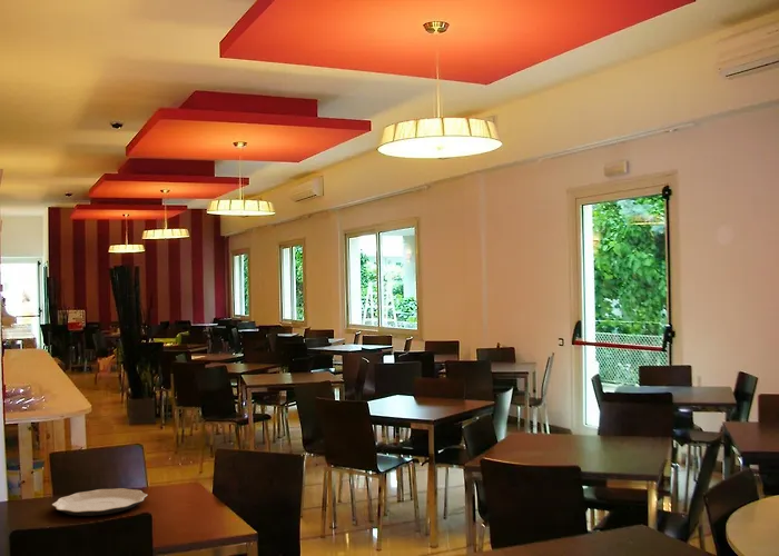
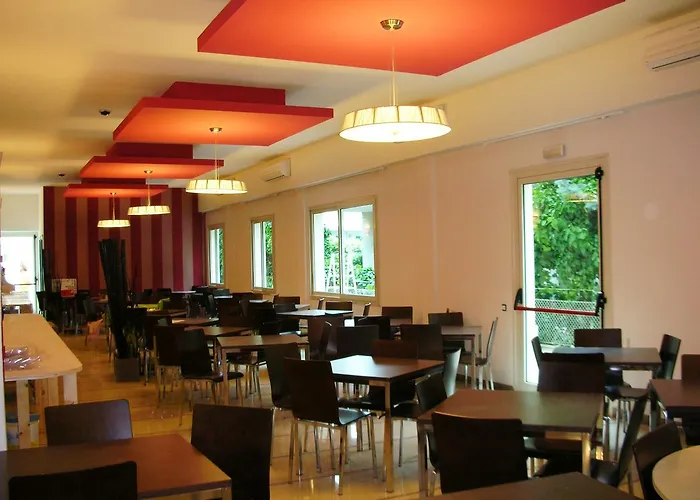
- plate (100, 503)
